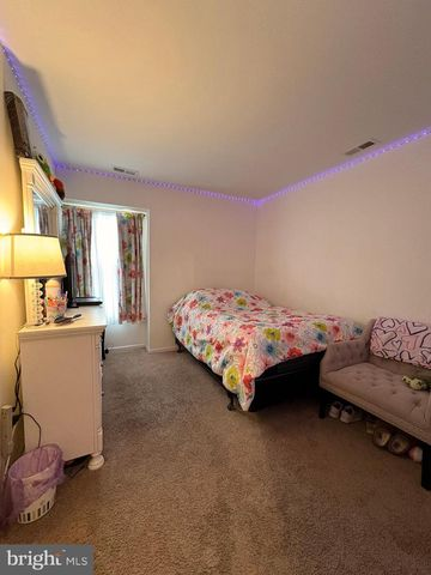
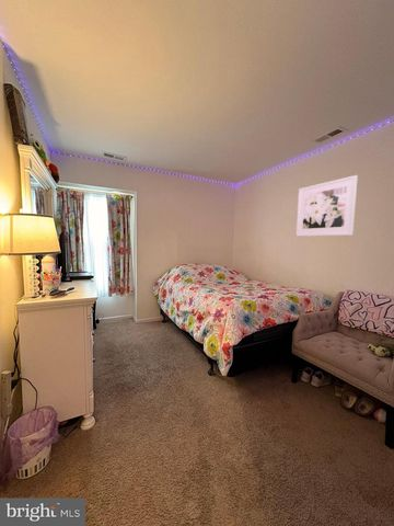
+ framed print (323, 209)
